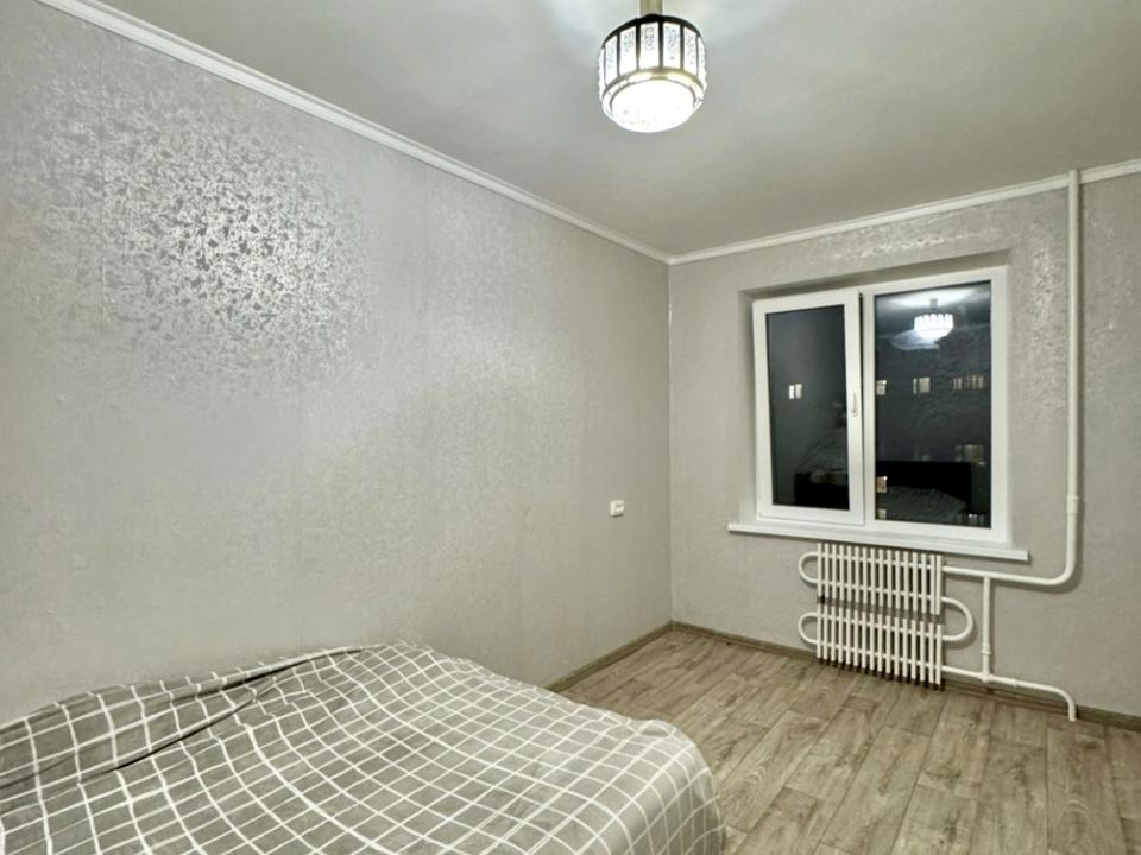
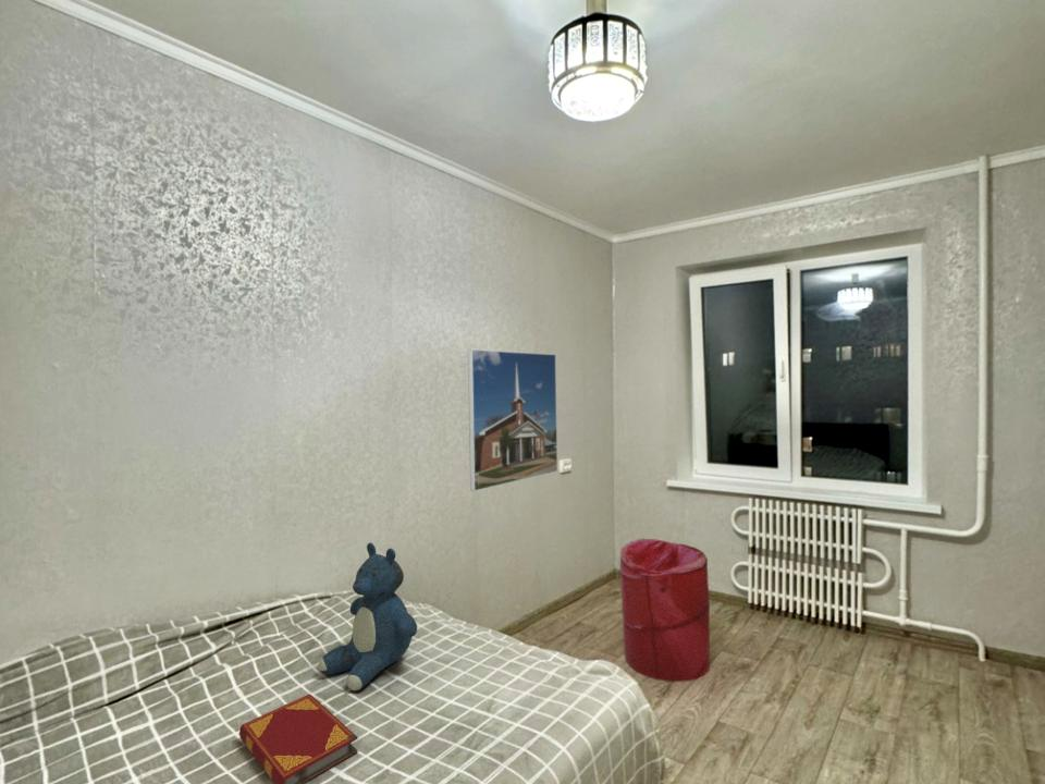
+ teddy bear (367, 609)
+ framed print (516, 416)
+ hardback book (297, 738)
+ laundry hamper (663, 604)
